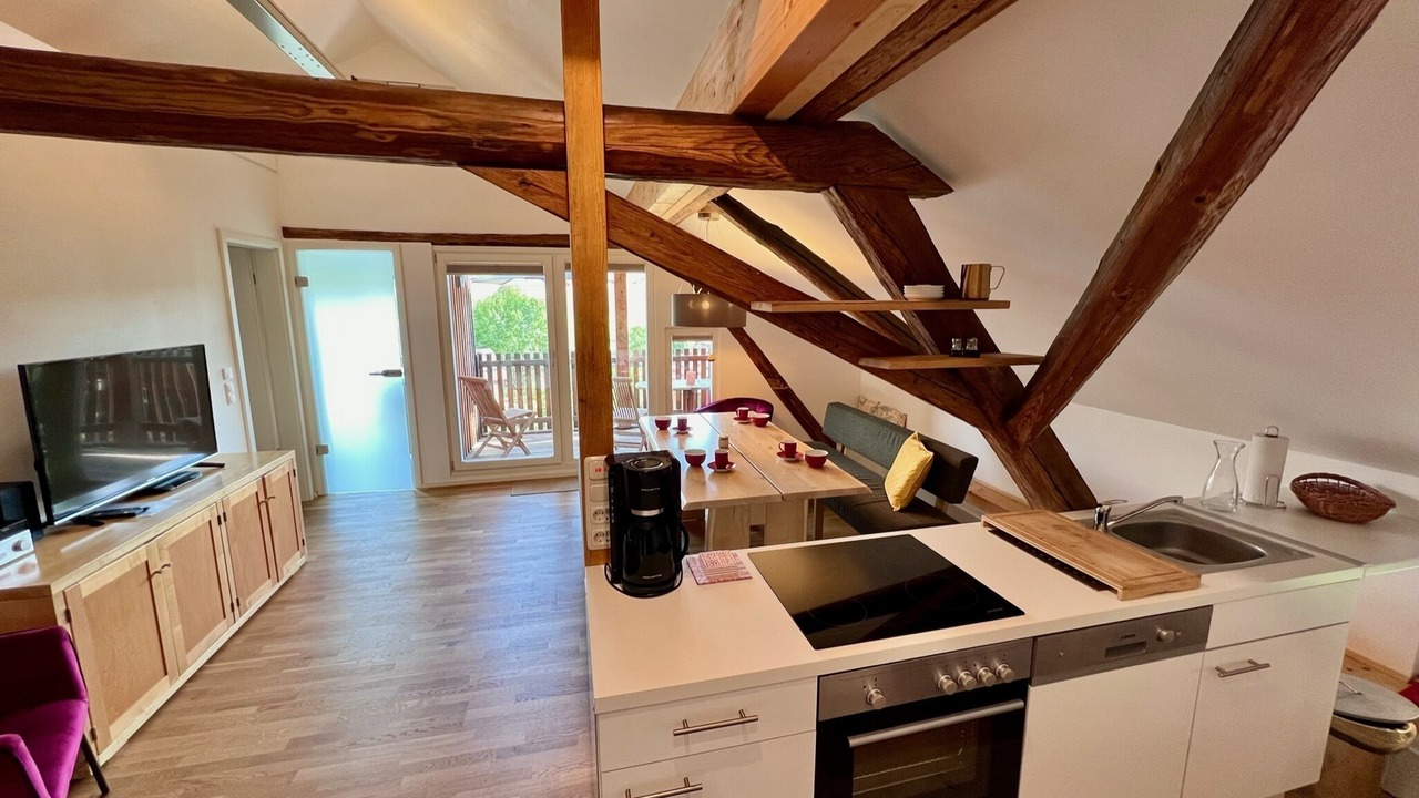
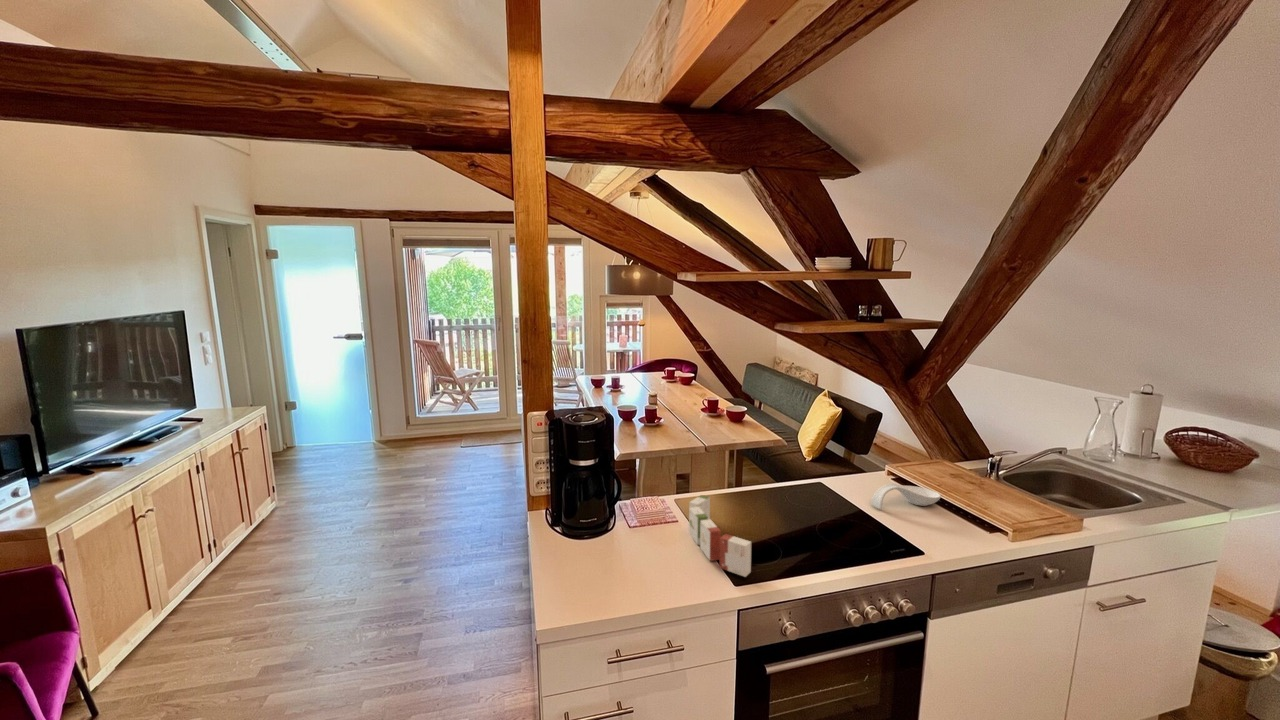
+ tea box (714, 531)
+ spoon rest (906, 494)
